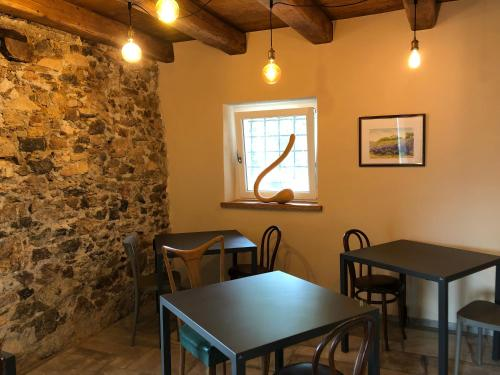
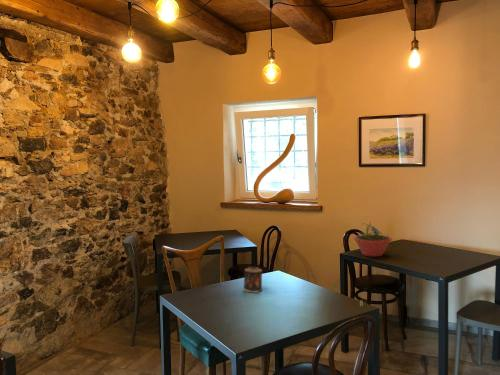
+ candle (253, 279)
+ potted flower (372, 238)
